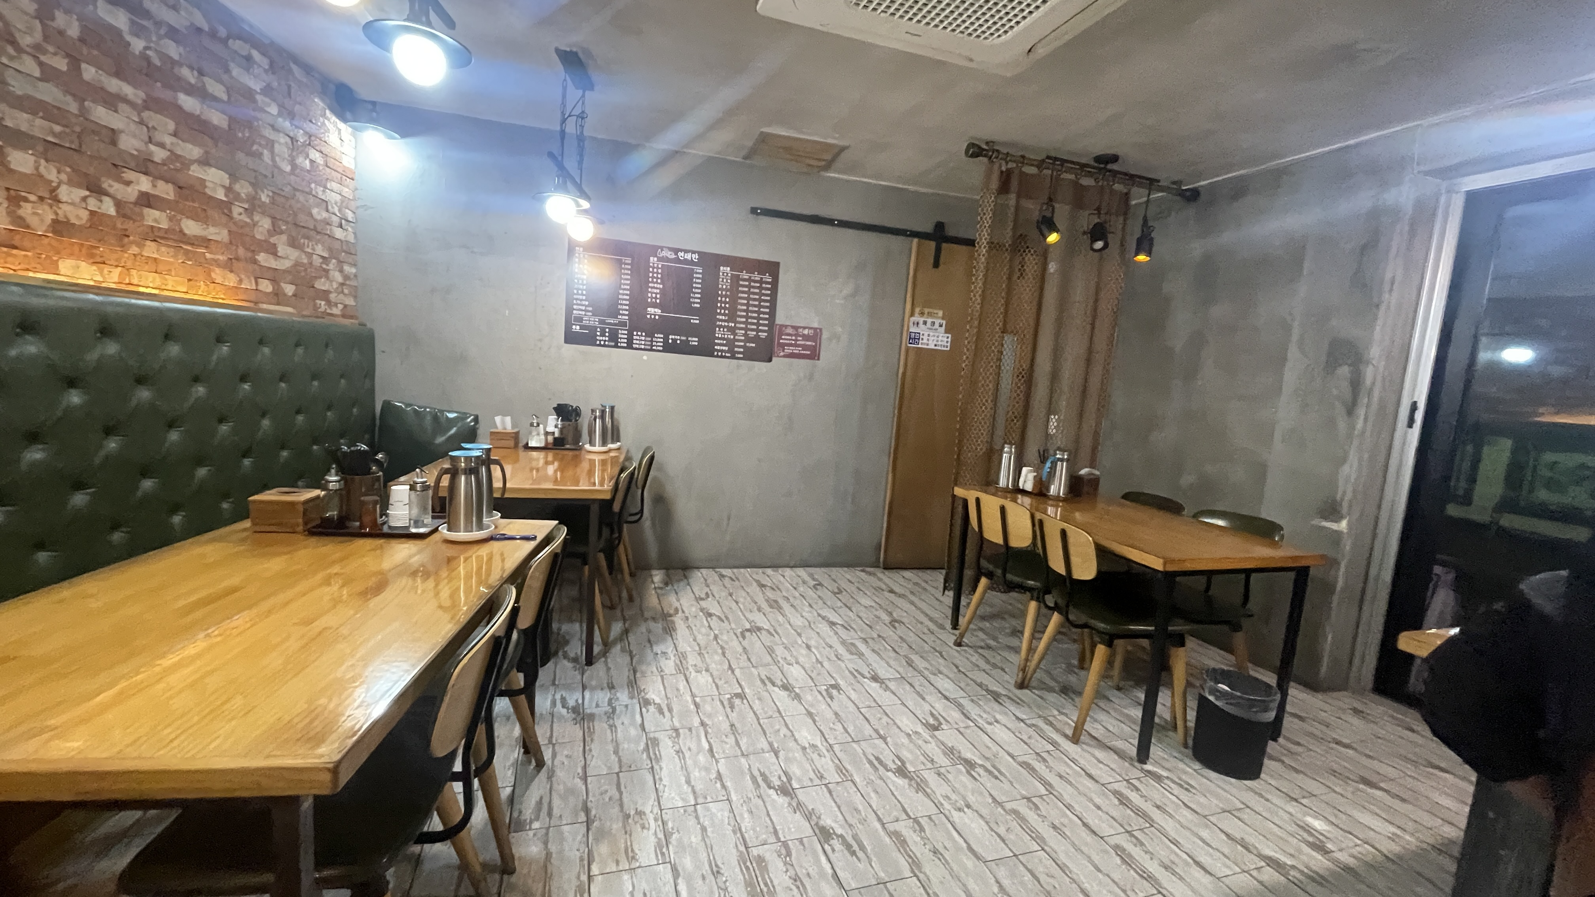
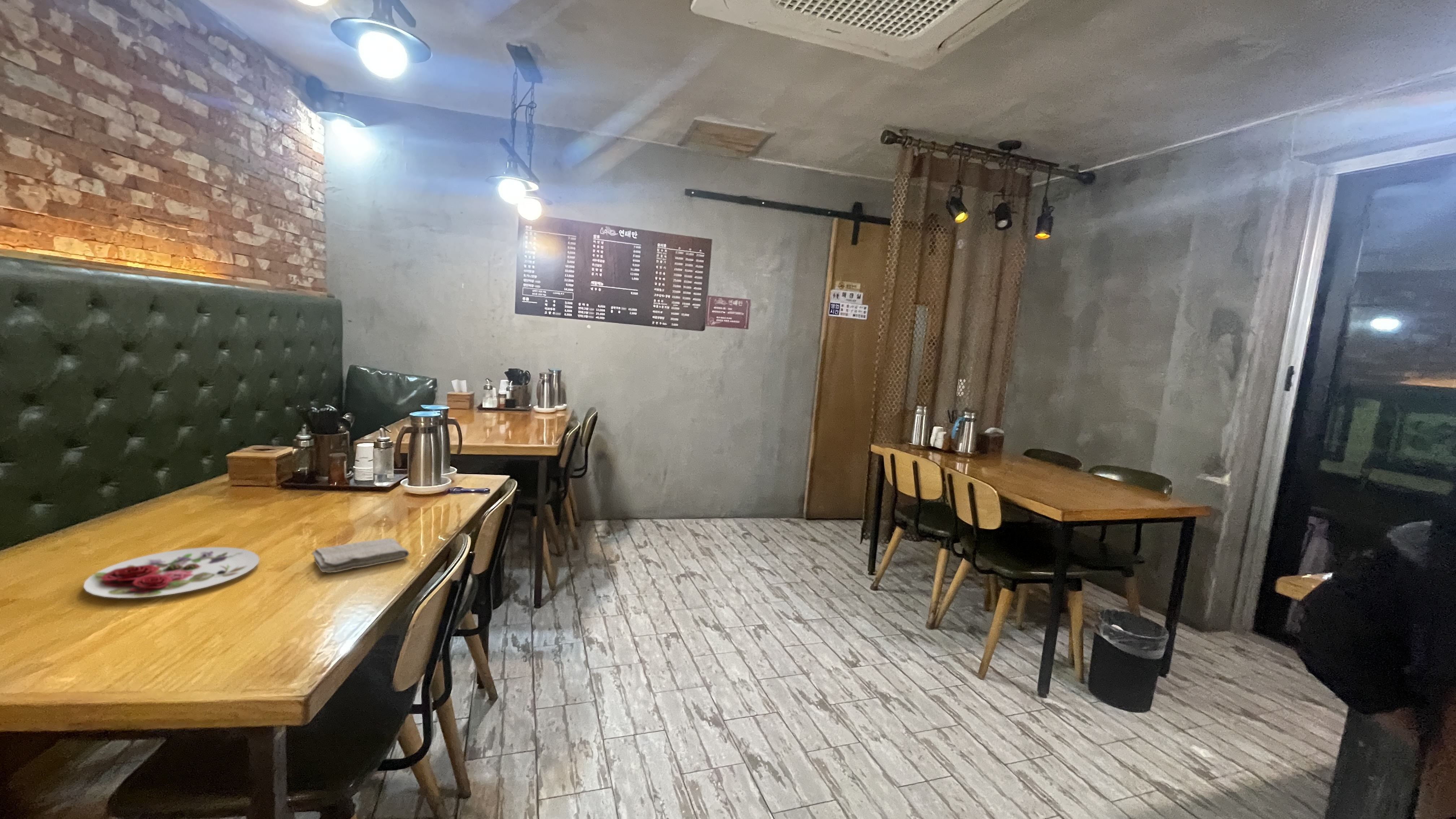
+ plate (178, 569)
+ washcloth (360, 553)
